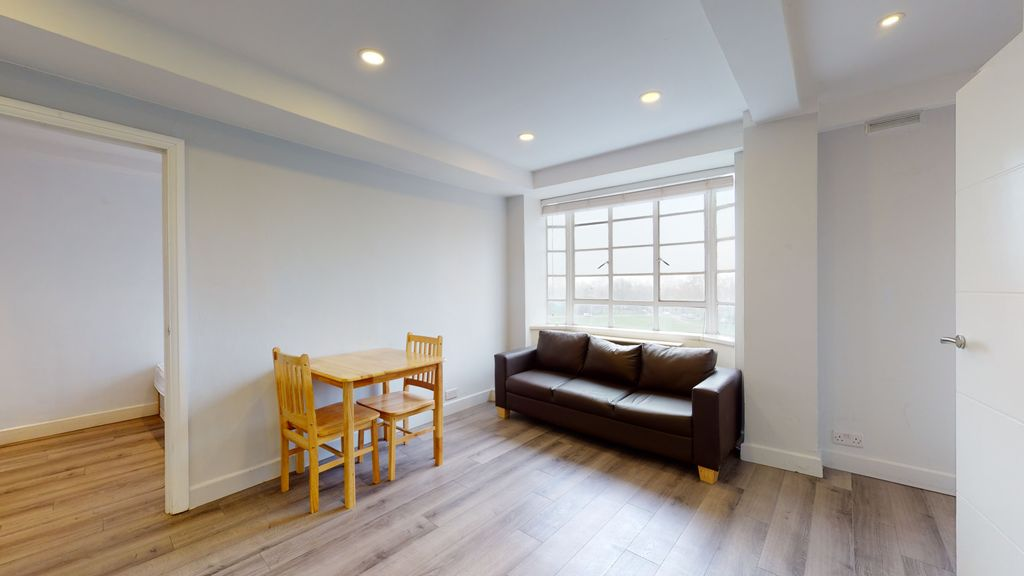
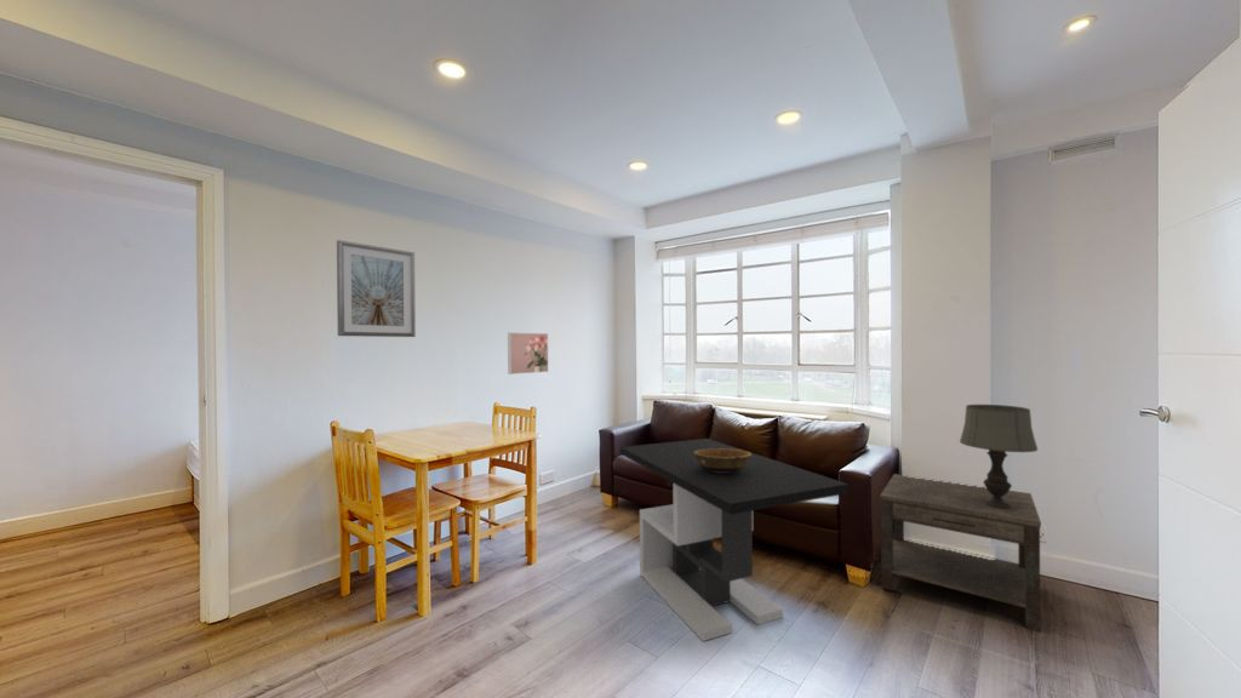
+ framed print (528, 353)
+ coffee table (716, 533)
+ side table (955, 531)
+ decorative bowl (721, 459)
+ table lamp (996, 456)
+ picture frame (378, 291)
